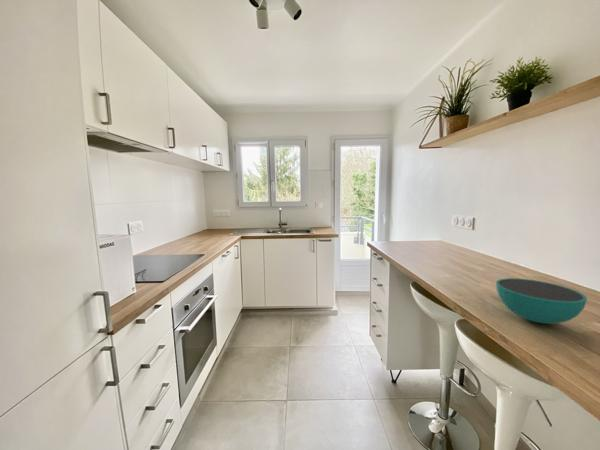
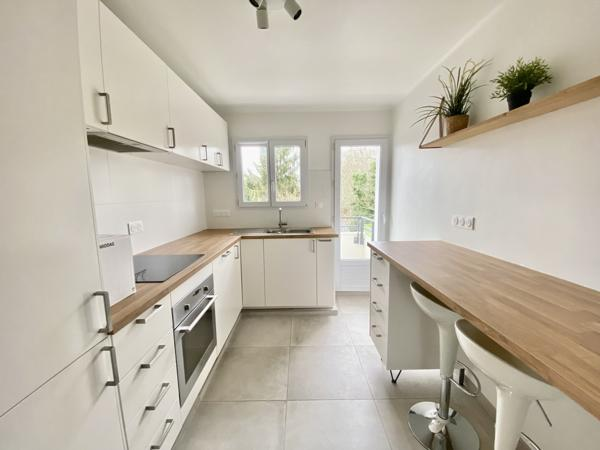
- bowl (536, 304)
